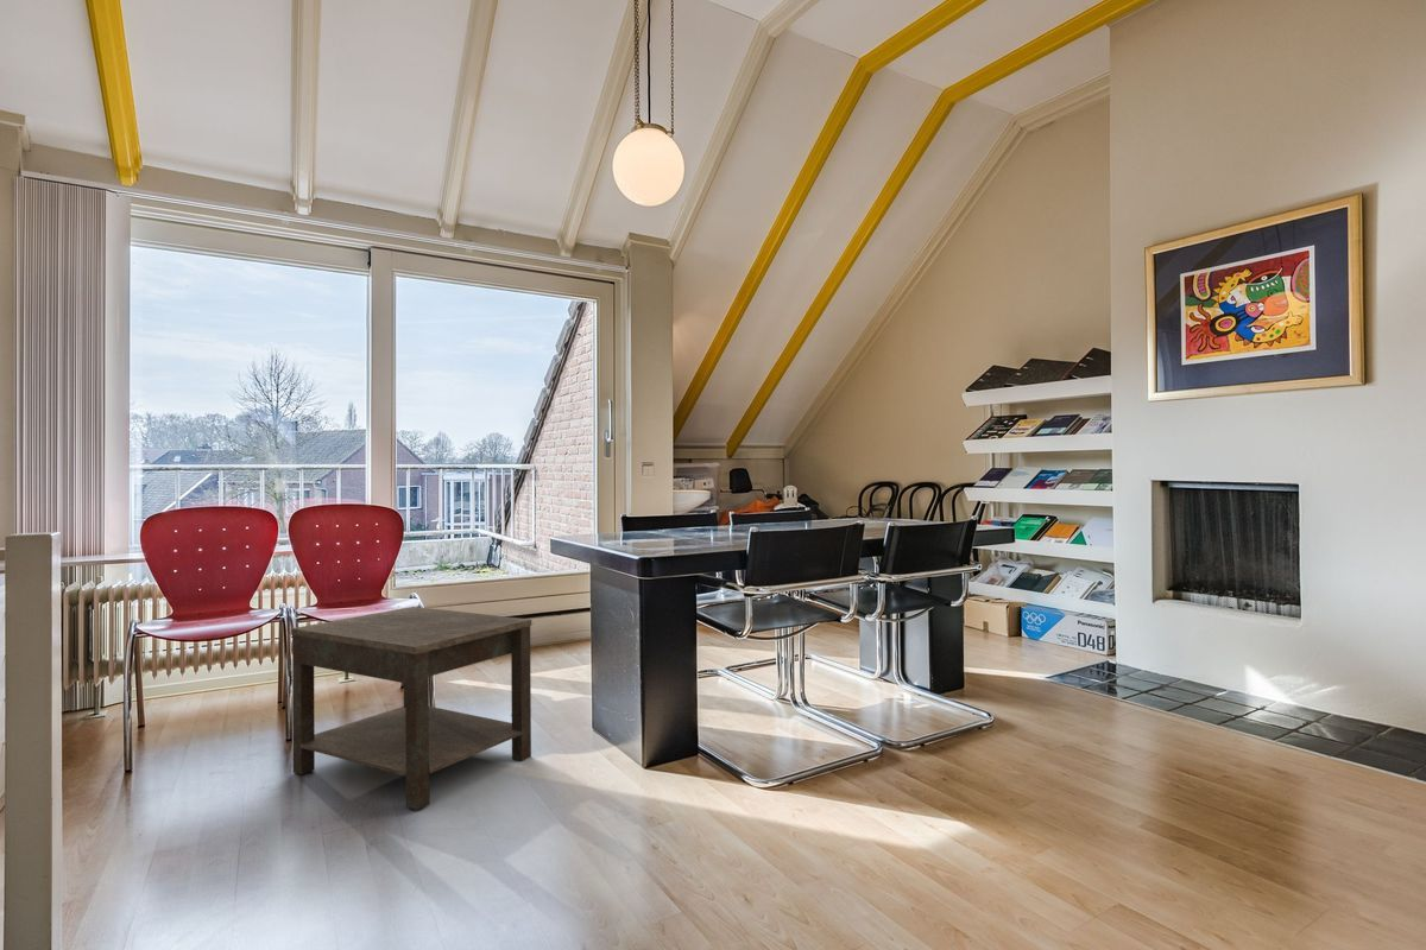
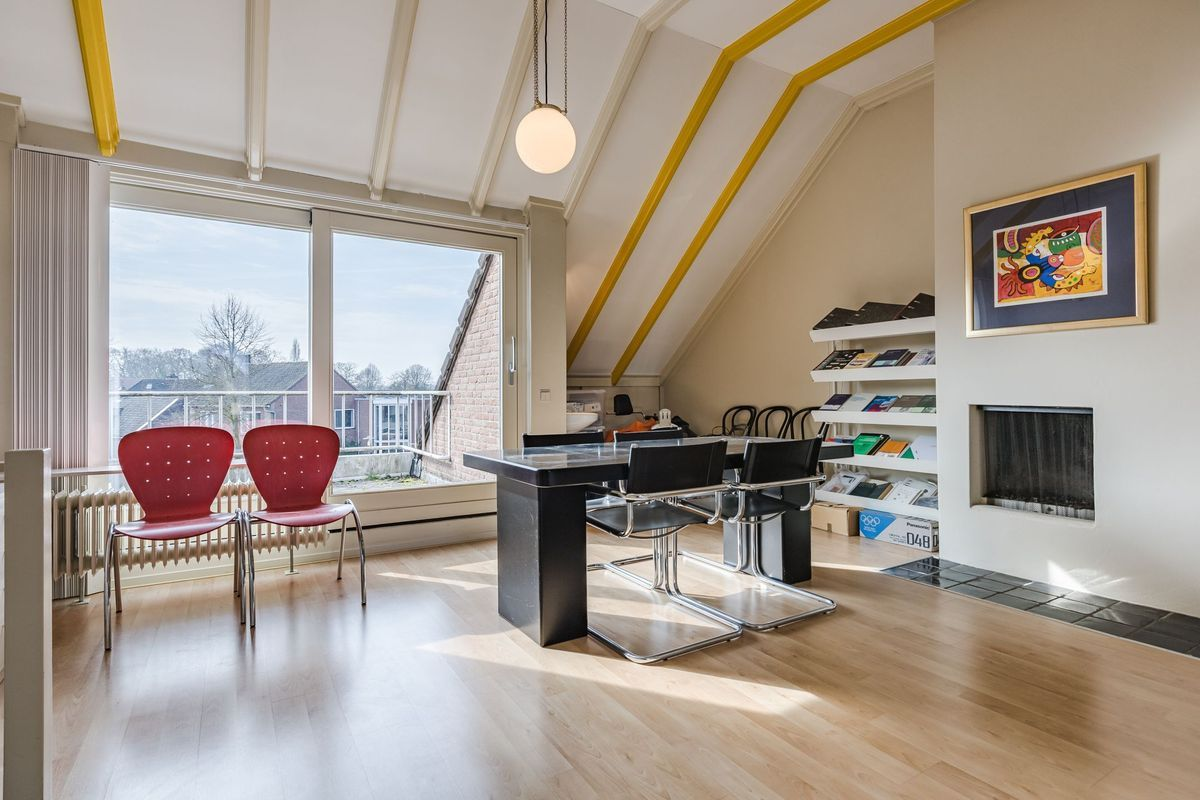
- side table (416, 694)
